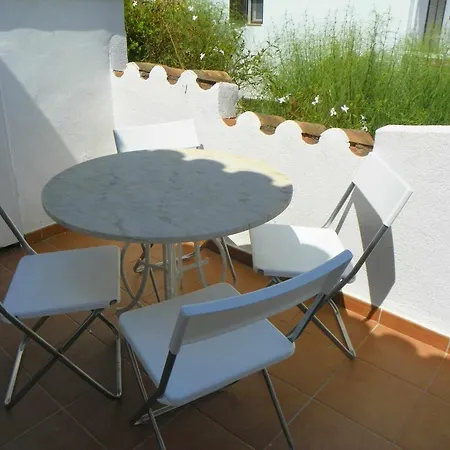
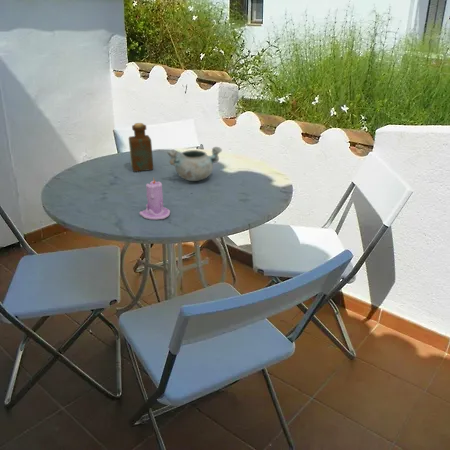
+ bottle (140, 146)
+ decorative bowl (194, 163)
+ candle (155, 196)
